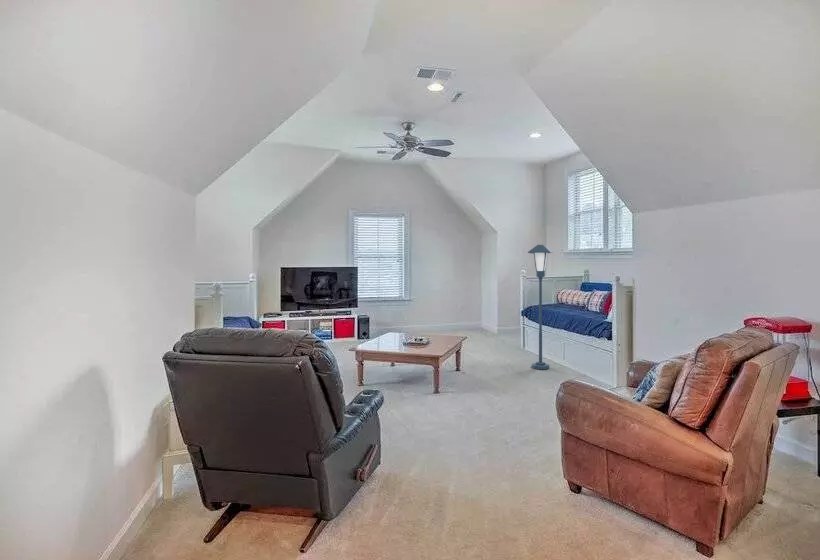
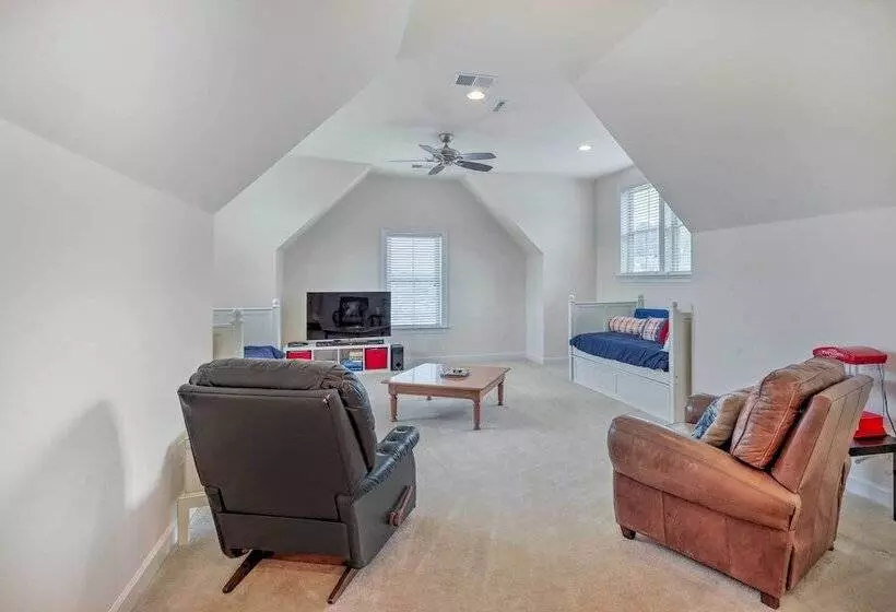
- floor lamp (540, 306)
